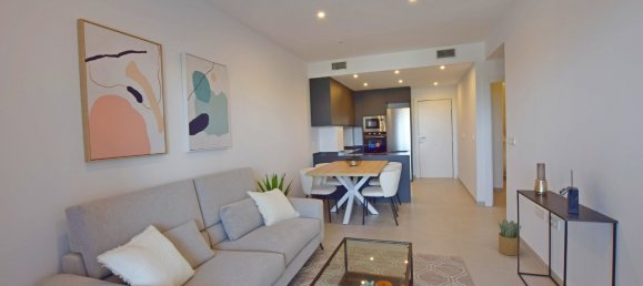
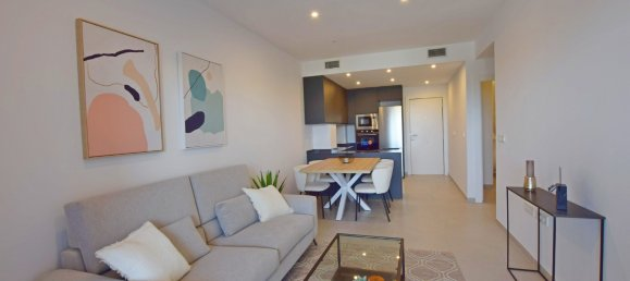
- potted plant (508, 236)
